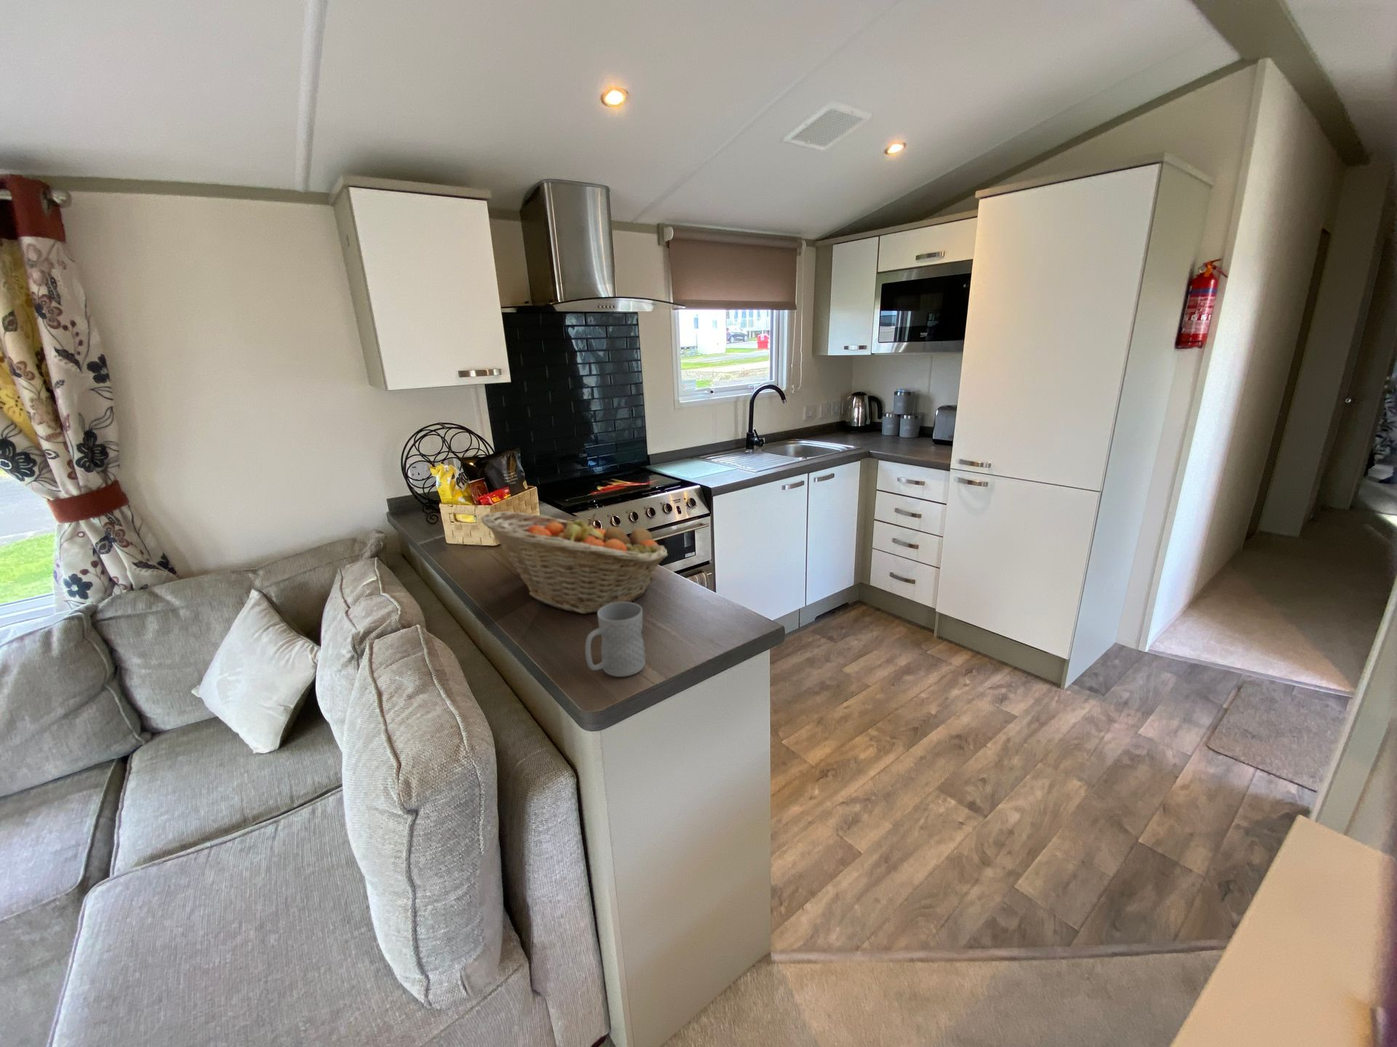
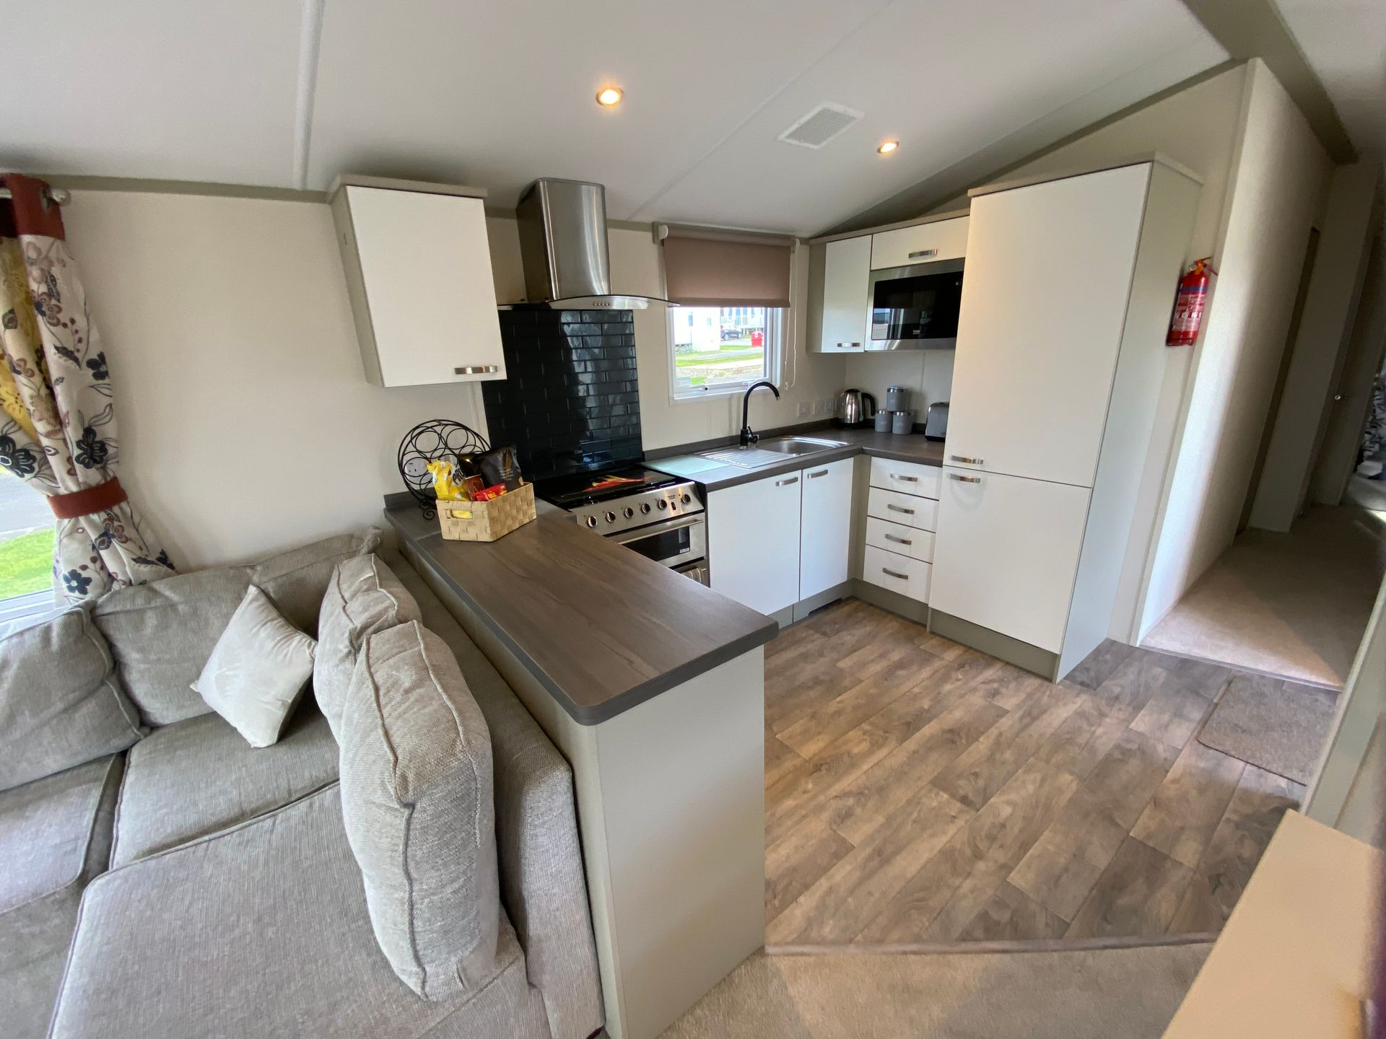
- fruit basket (576, 549)
- mug (614, 642)
